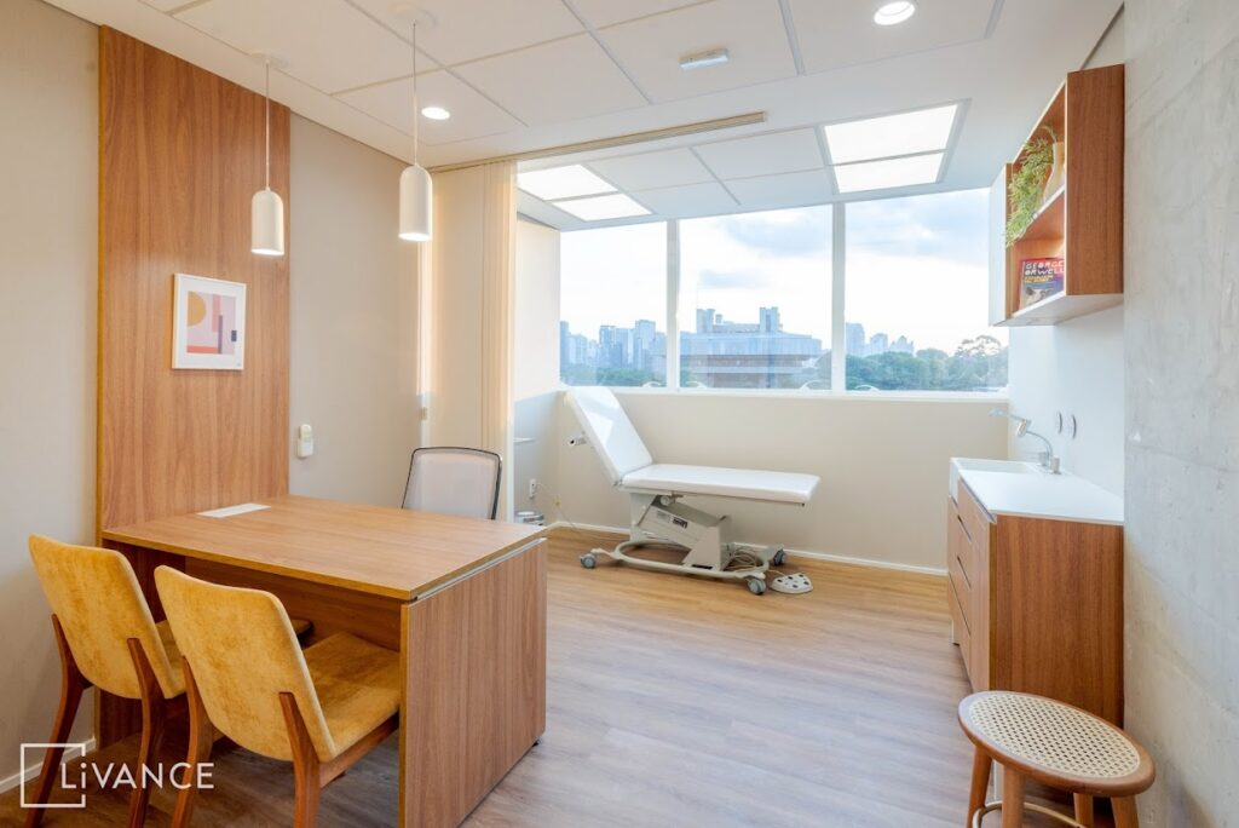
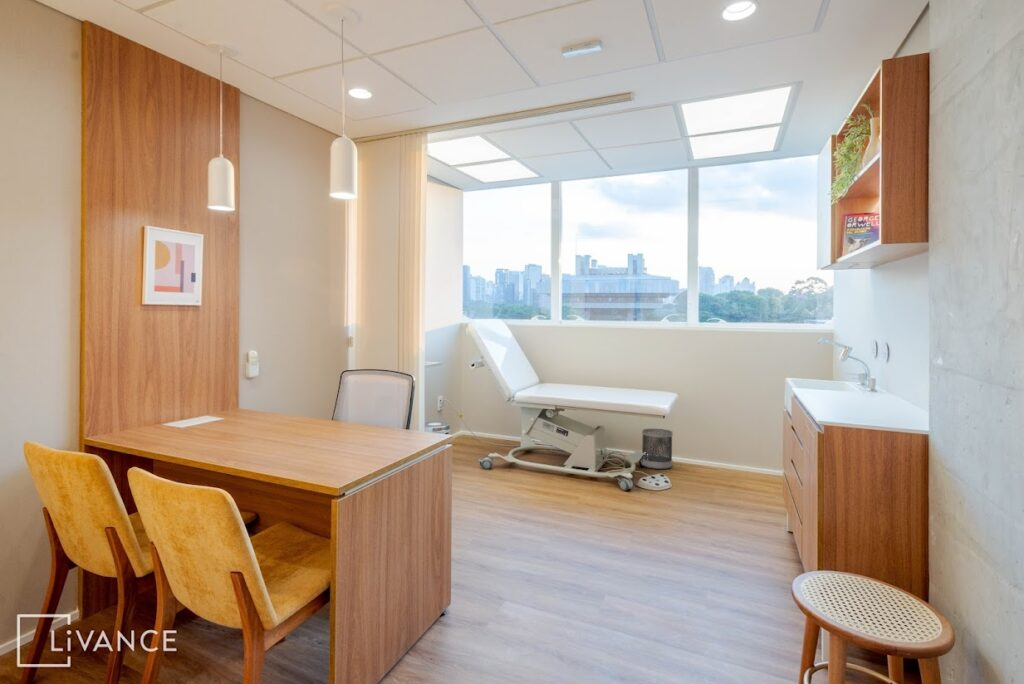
+ wastebasket (657, 448)
